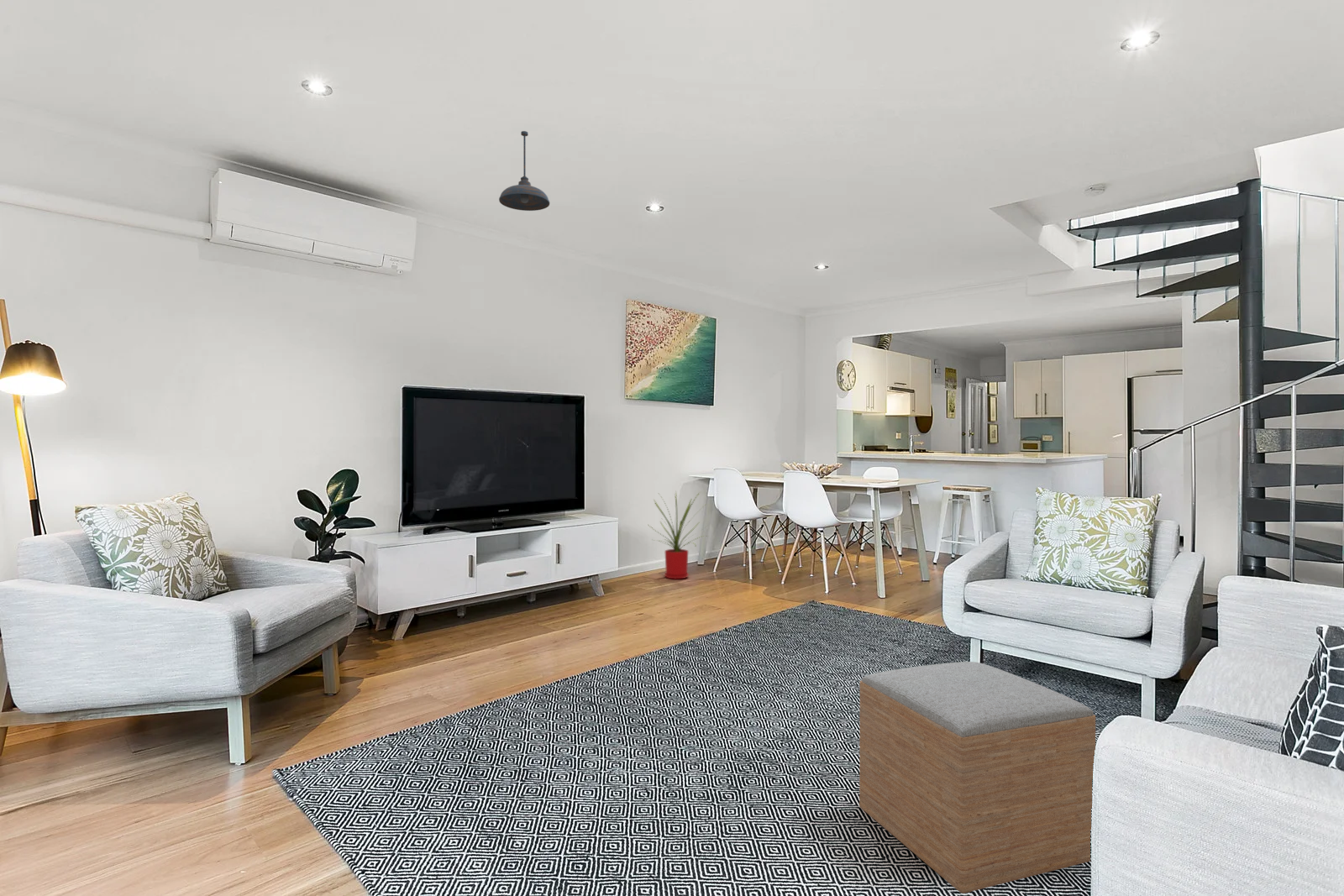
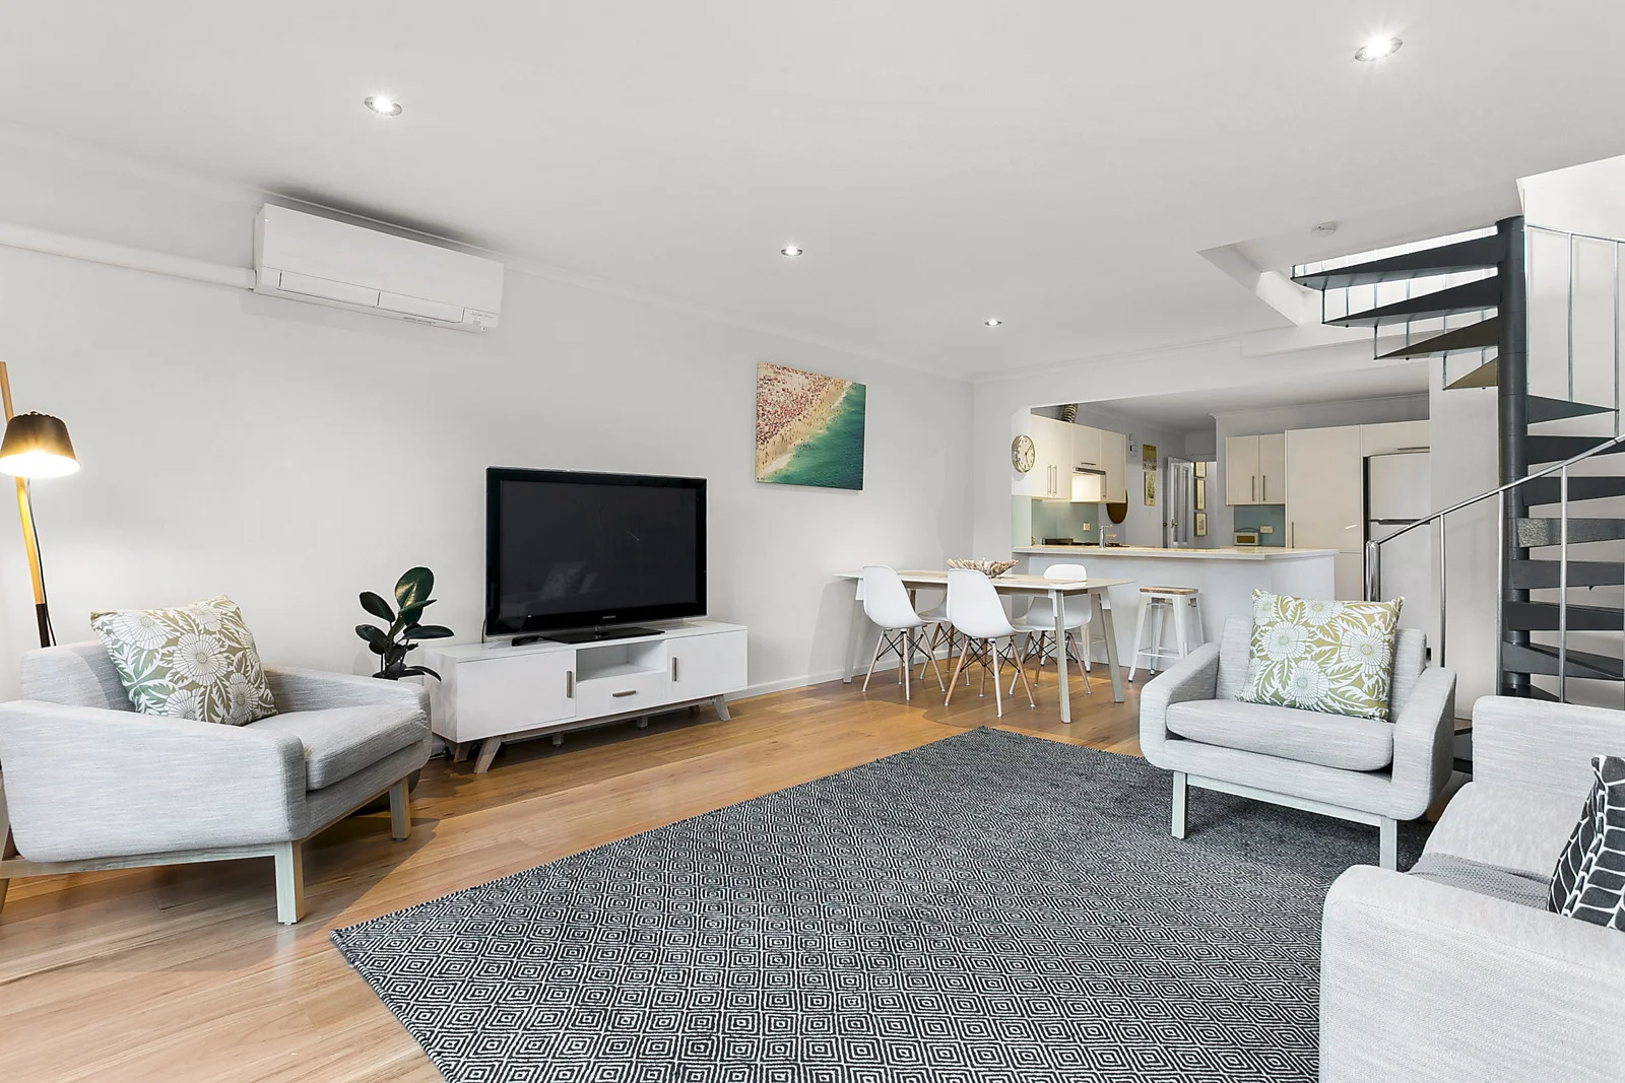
- house plant (676, 534)
- pendant light (524, 167)
- ottoman (967, 754)
